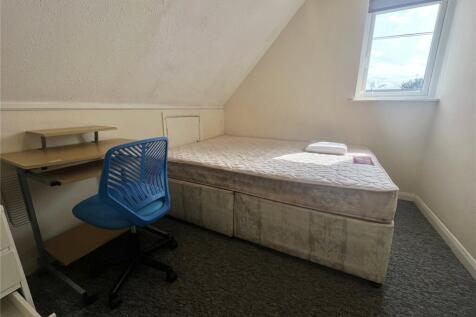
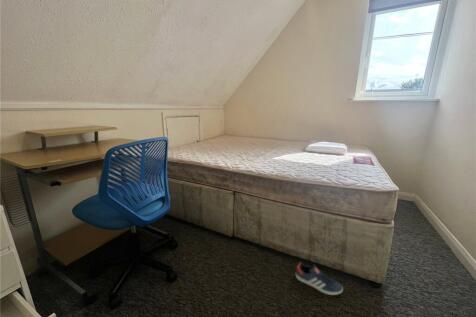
+ sneaker (318, 276)
